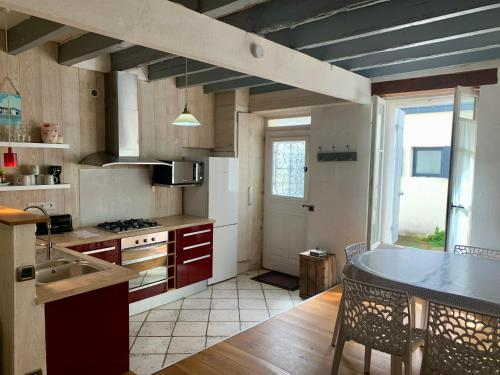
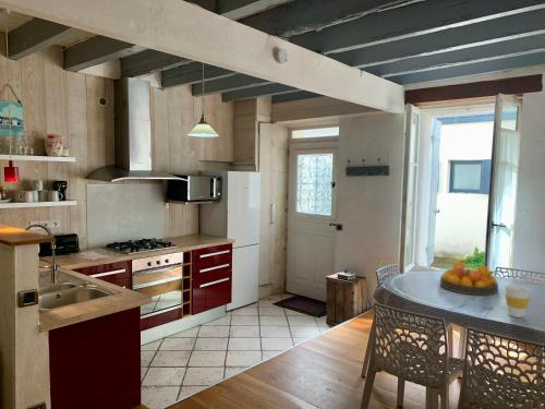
+ fruit bowl (469, 276)
+ cup (517, 301)
